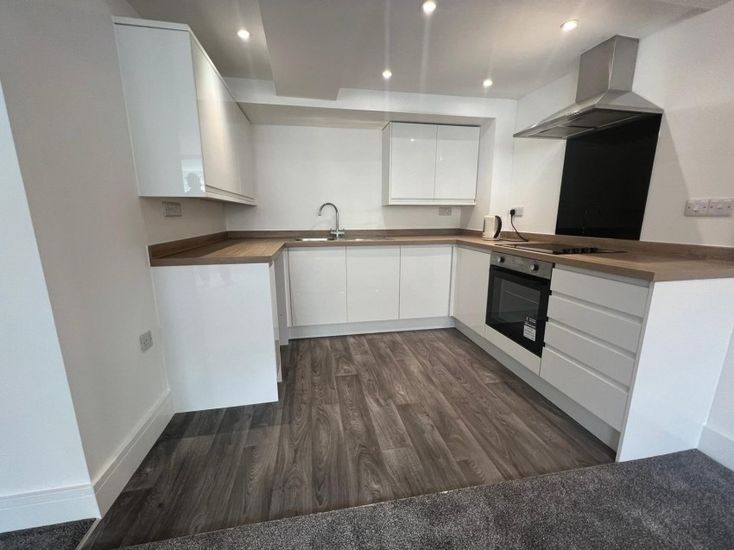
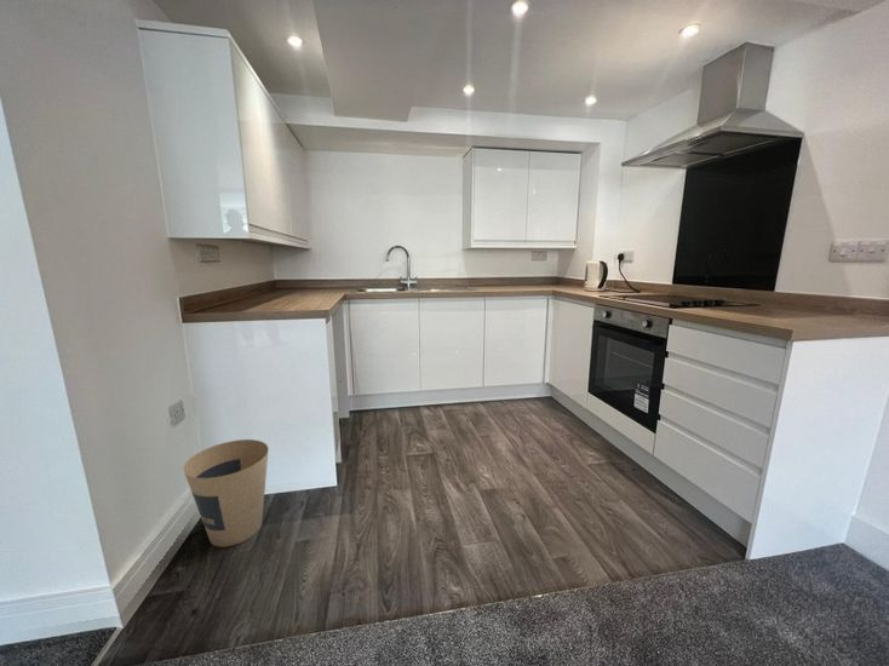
+ trash can (231, 493)
